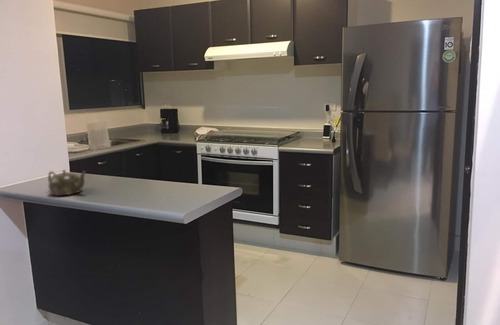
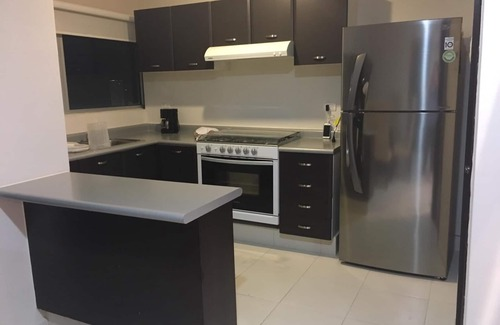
- teapot (67, 181)
